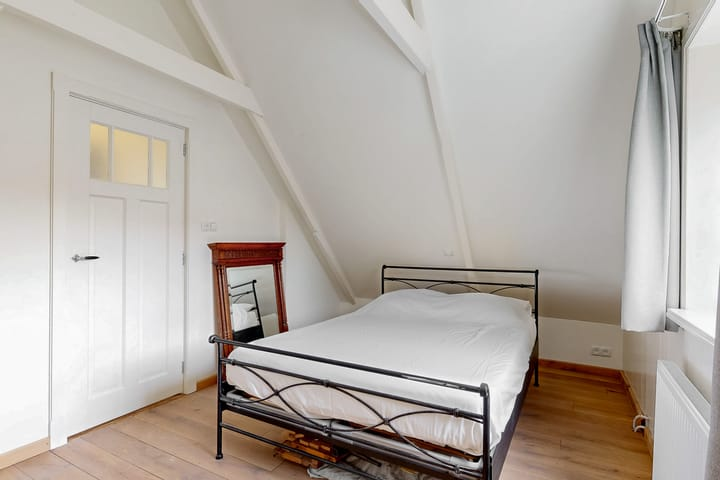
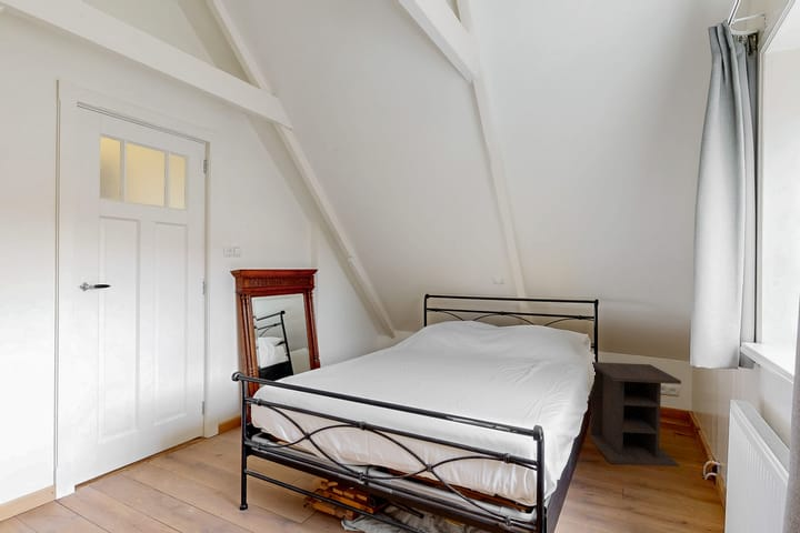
+ nightstand (631, 411)
